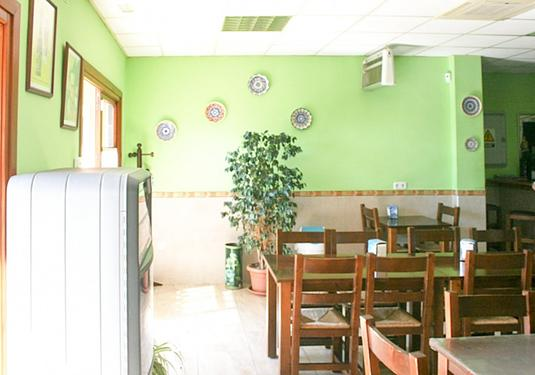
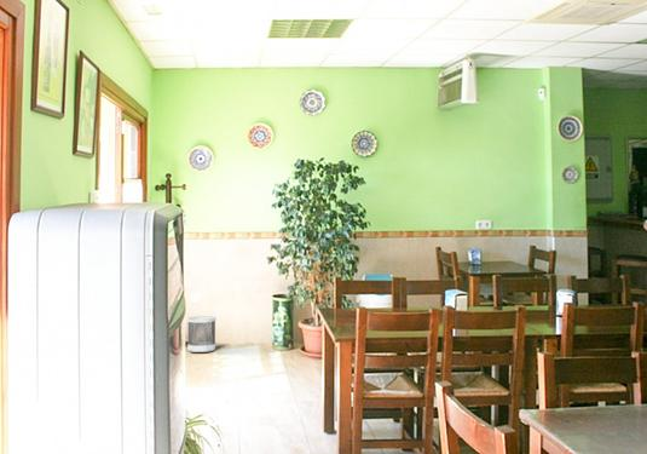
+ wastebasket (201, 334)
